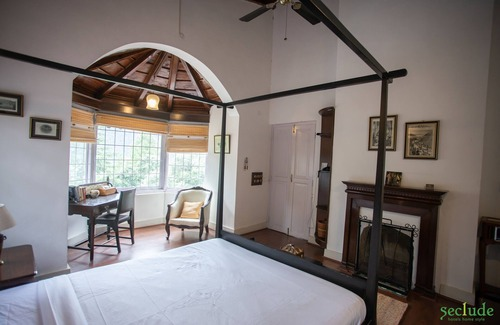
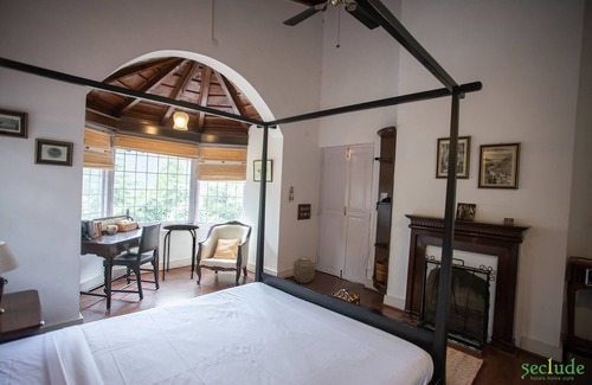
+ woven basket (304, 269)
+ stool (168, 250)
